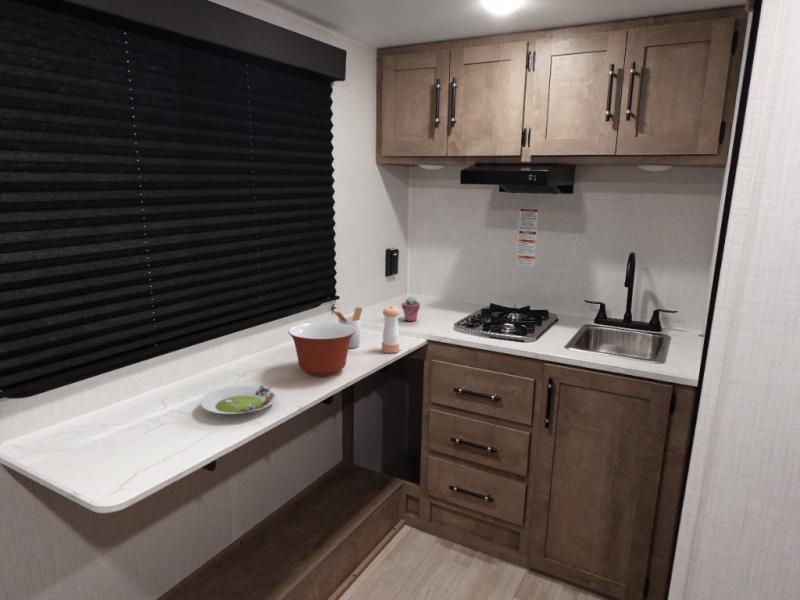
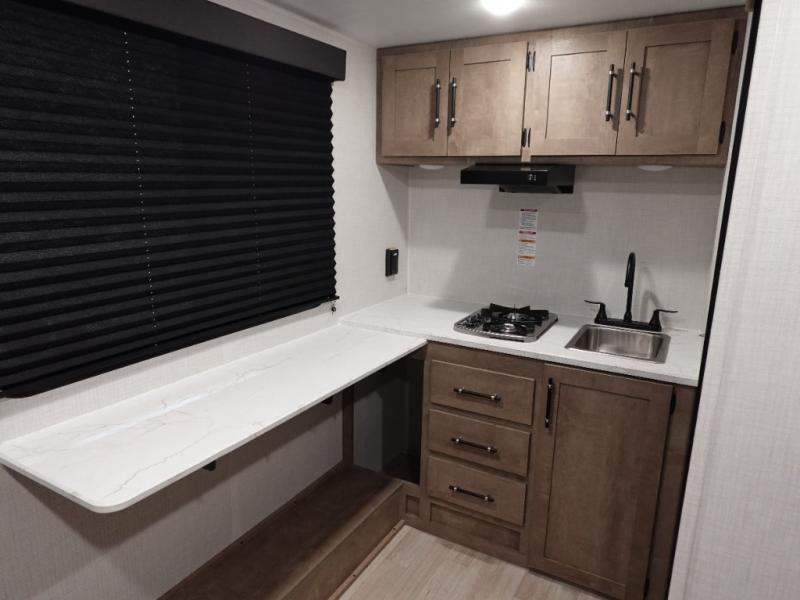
- salad plate (239, 401)
- mixing bowl (322, 350)
- pepper shaker (390, 328)
- utensil holder (346, 324)
- potted succulent (410, 308)
